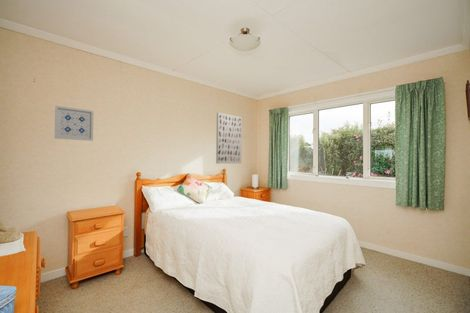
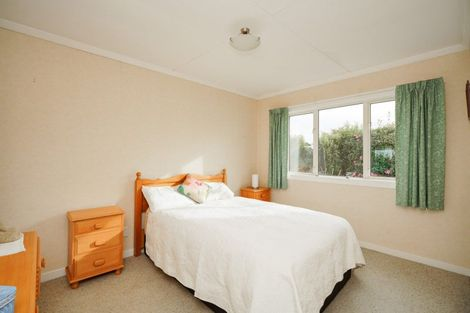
- wall art (74, 124)
- wall art (229, 139)
